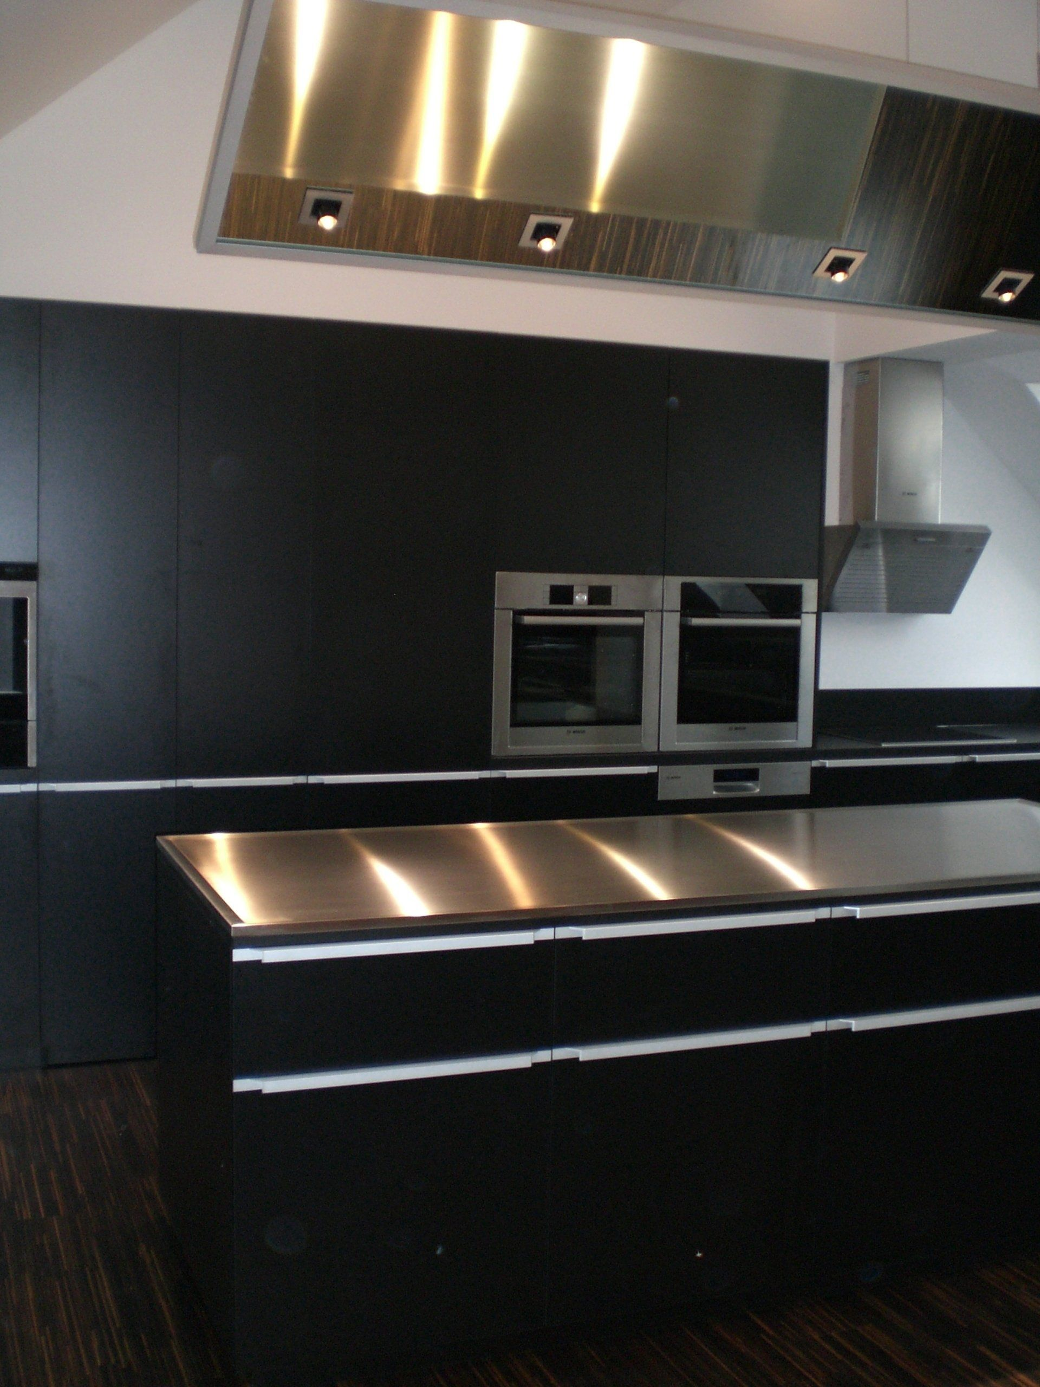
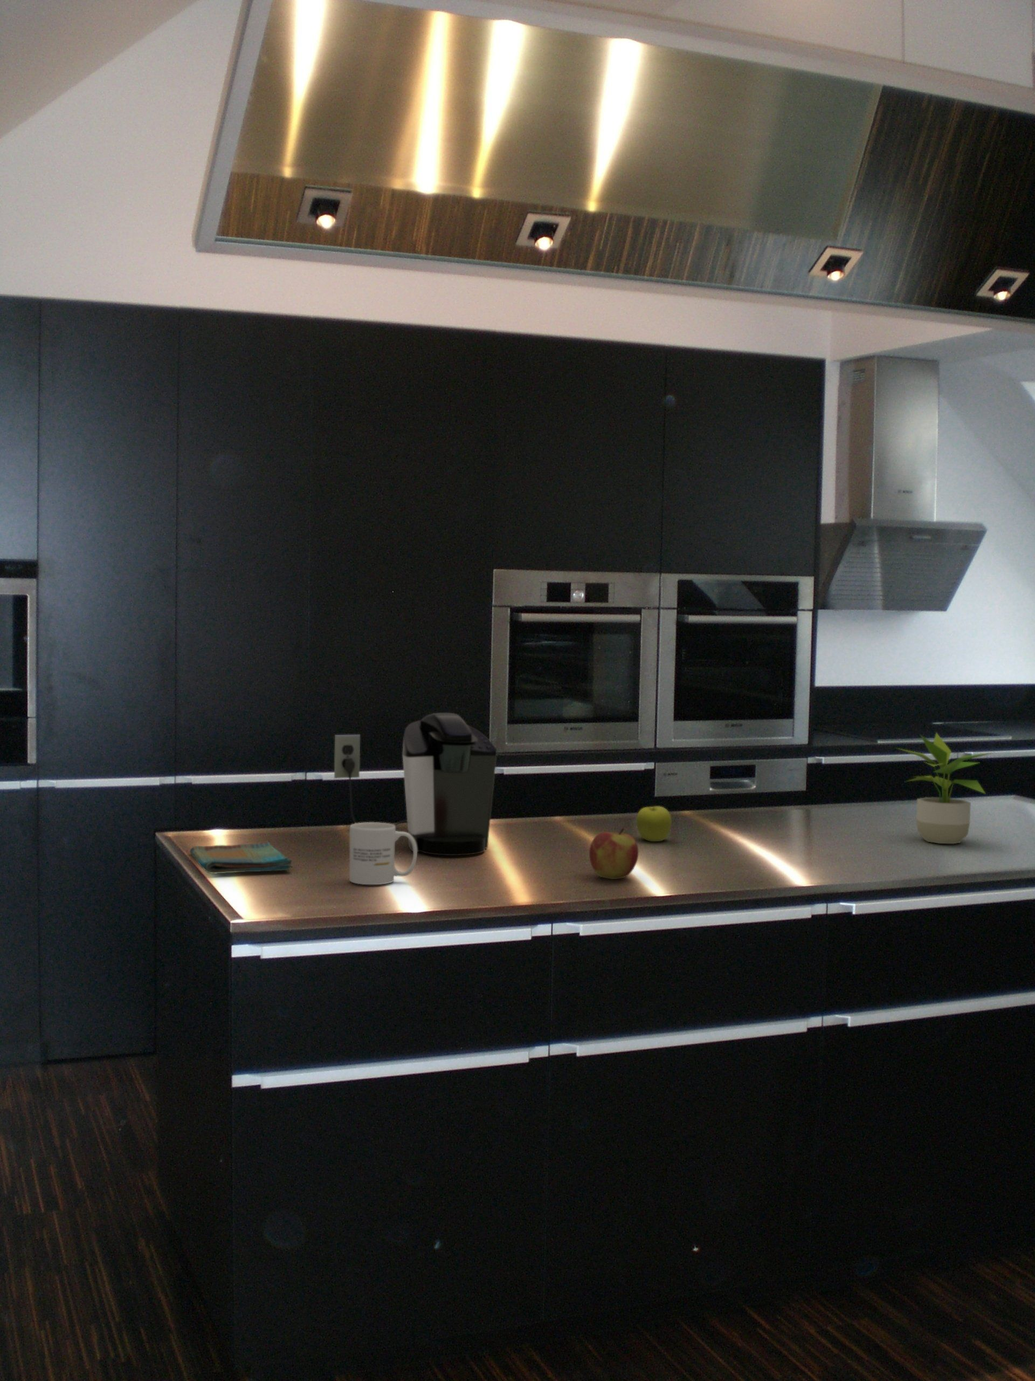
+ apple (613, 853)
+ potted plant (943, 788)
+ coffee maker (421, 781)
+ fruit (653, 823)
+ dish towel (239, 856)
+ mug (381, 853)
